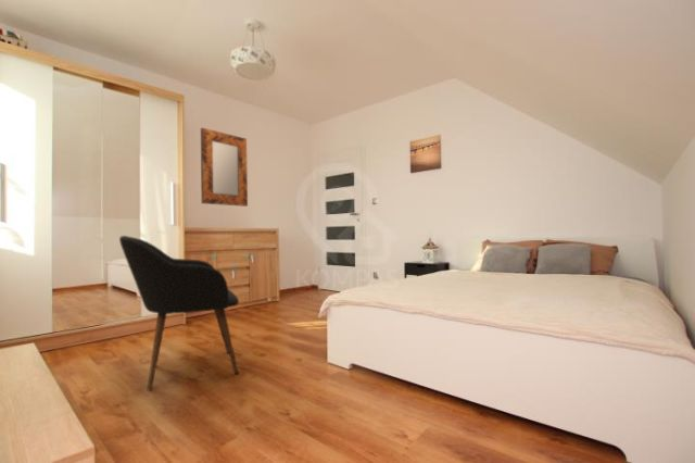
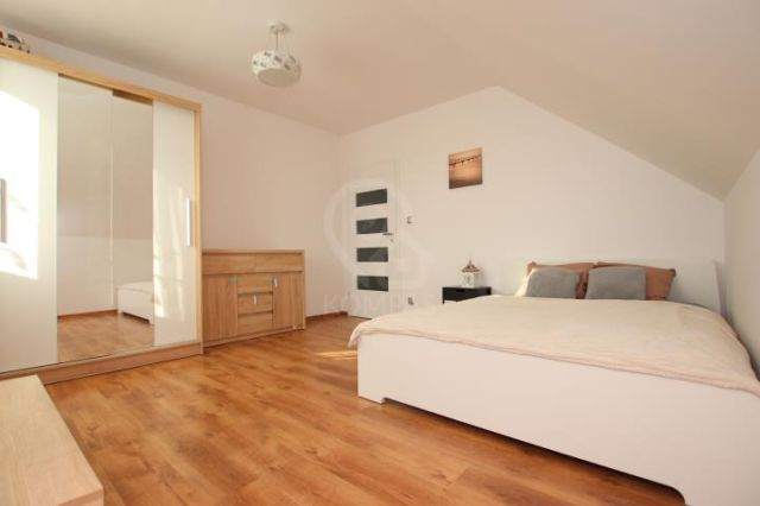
- armchair (191, 301)
- home mirror (225, 168)
